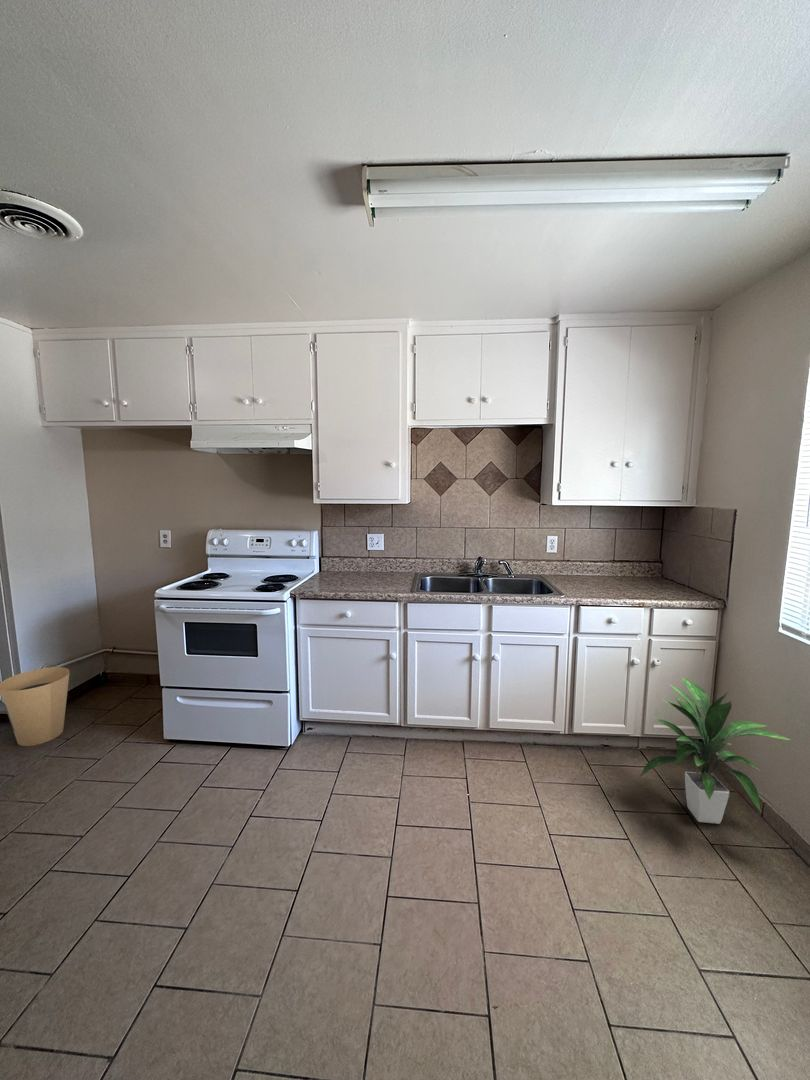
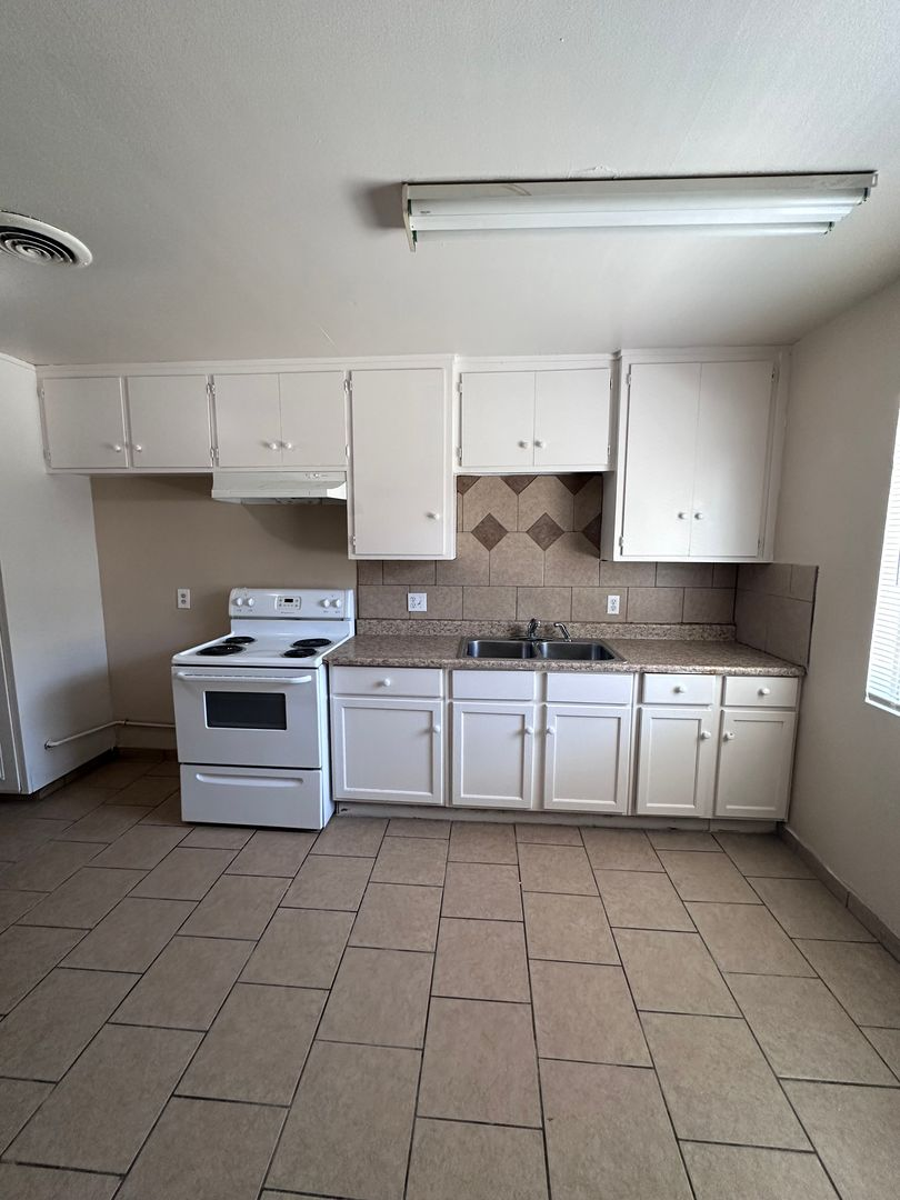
- indoor plant (702, 749)
- trash can (38, 707)
